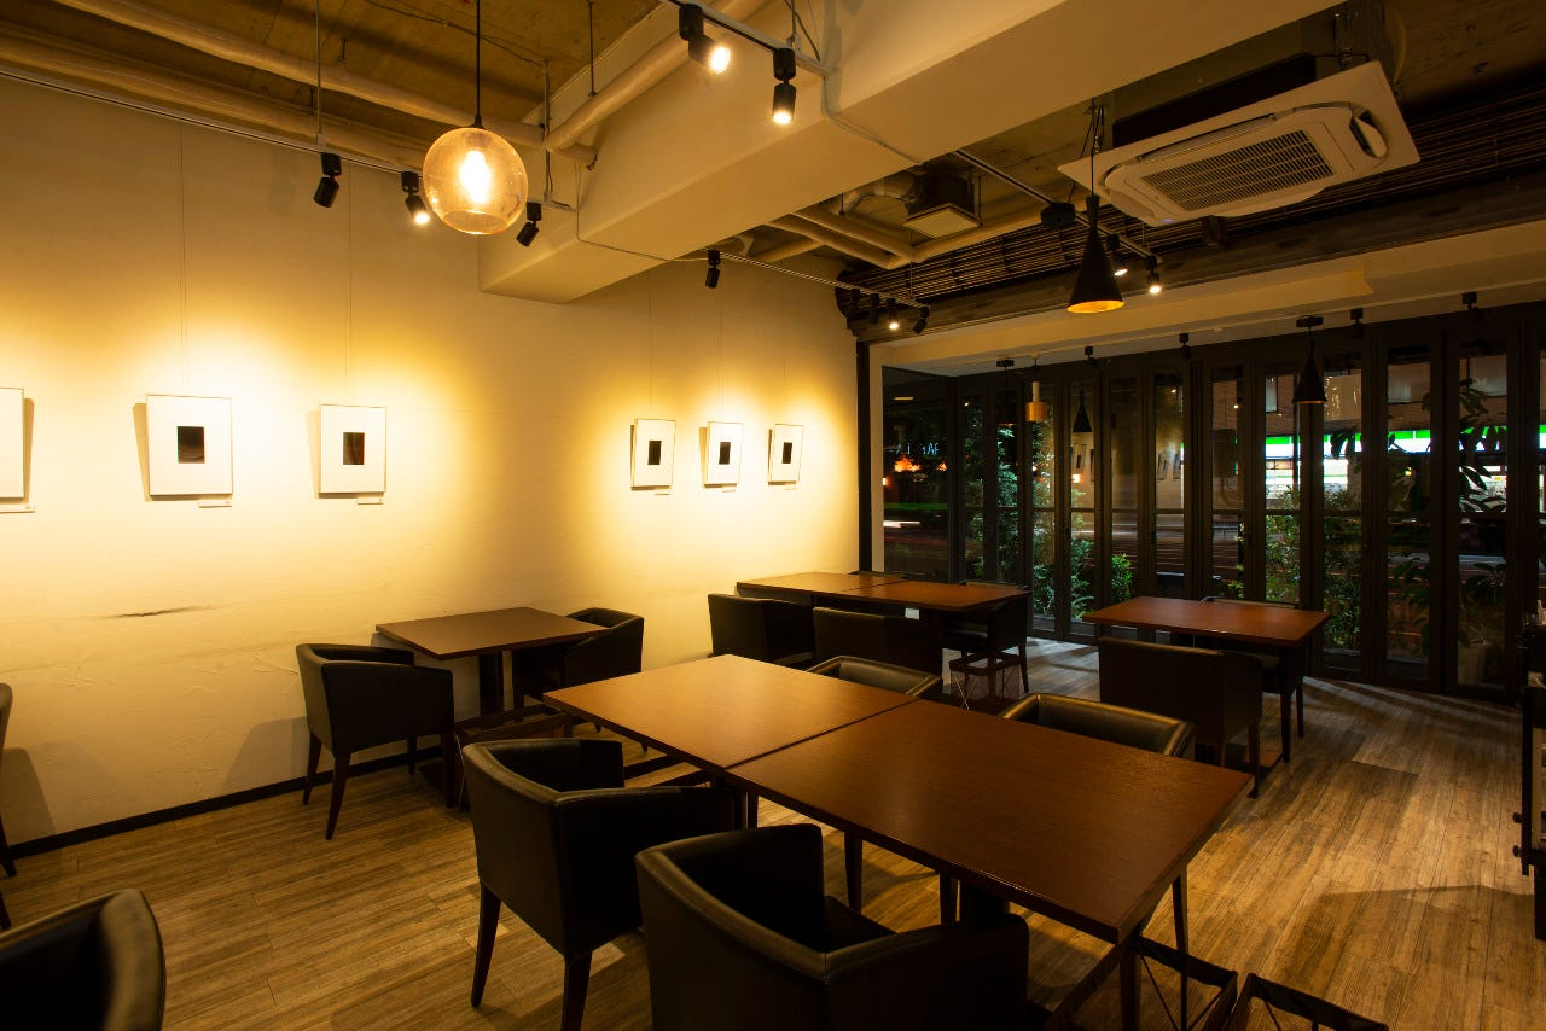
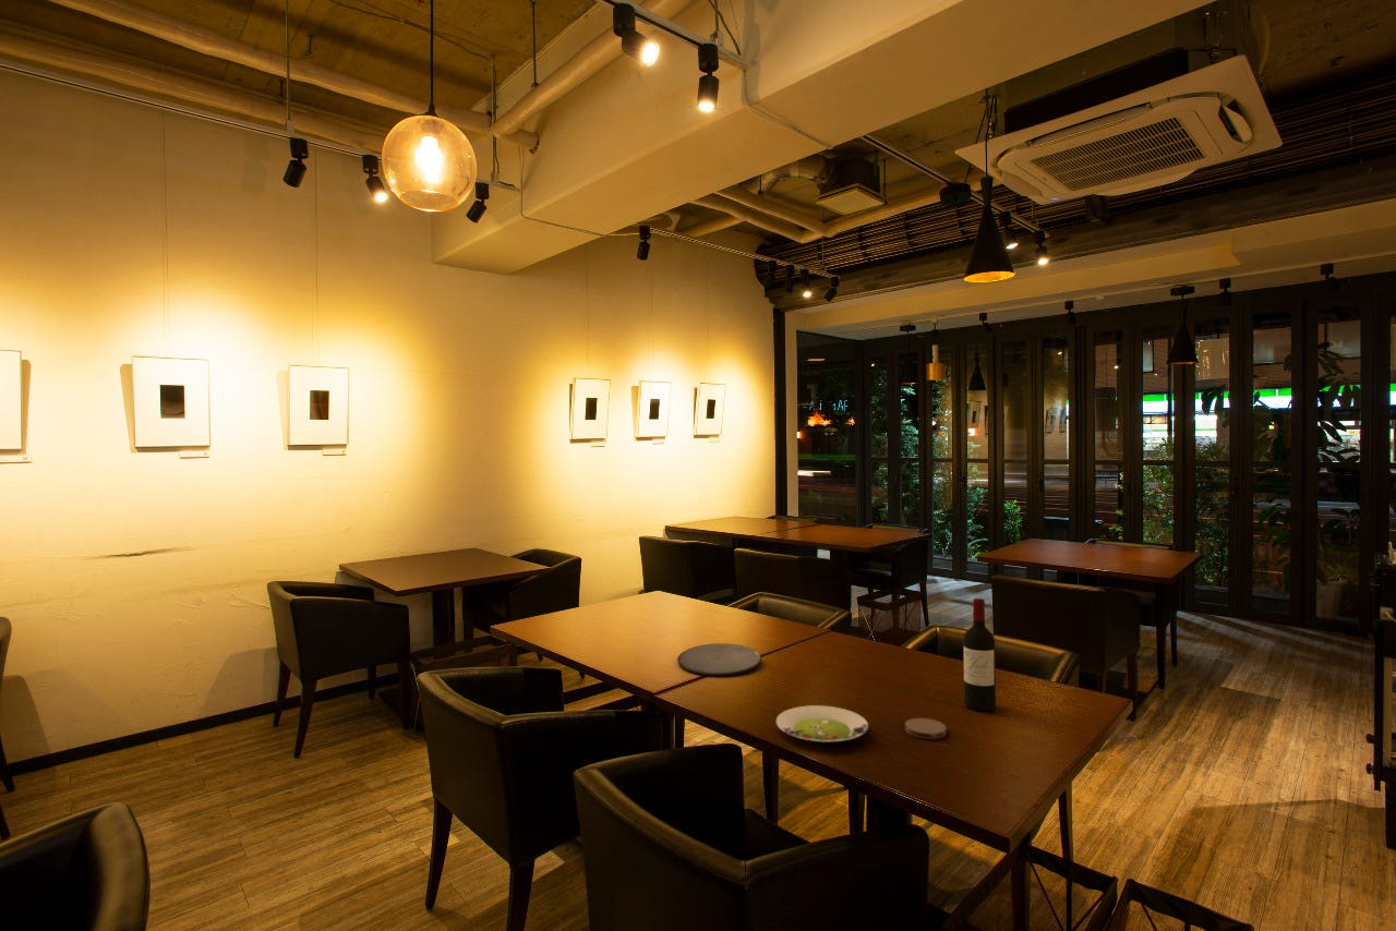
+ salad plate (821, 725)
+ plate (719, 658)
+ coaster (925, 728)
+ wine bottle (978, 652)
